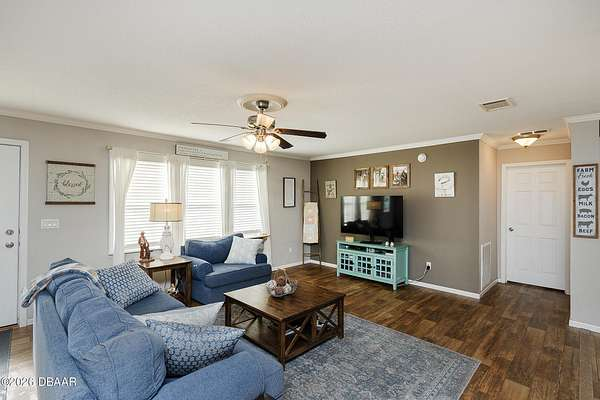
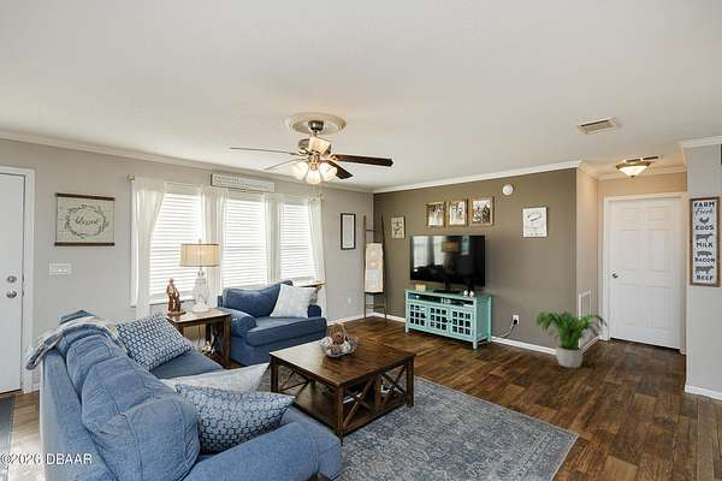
+ potted plant (572, 338)
